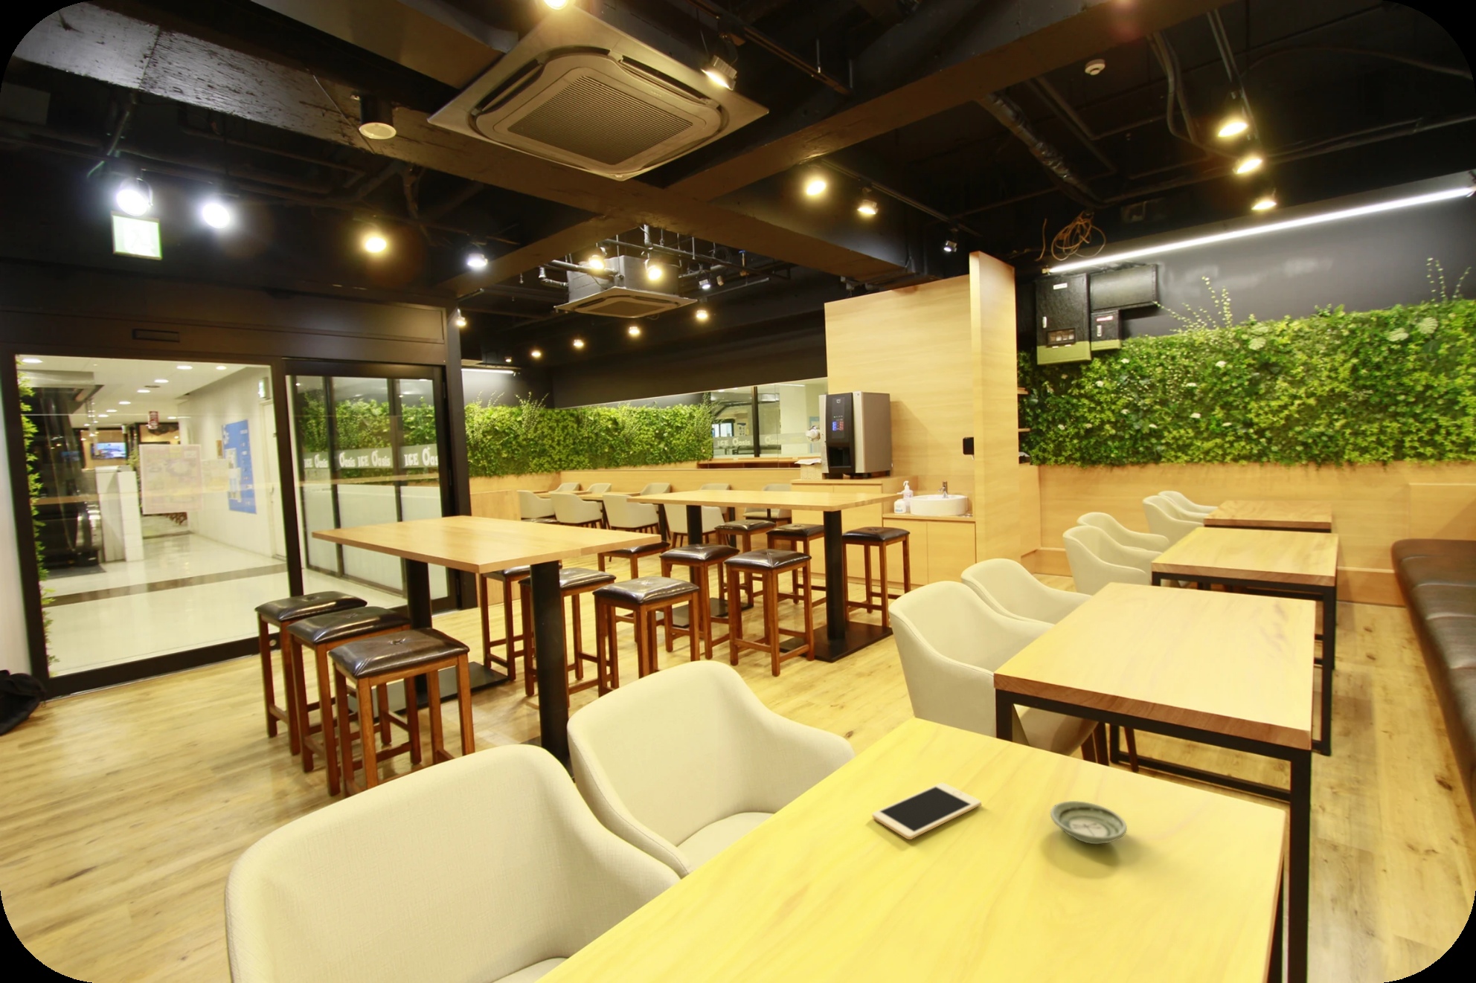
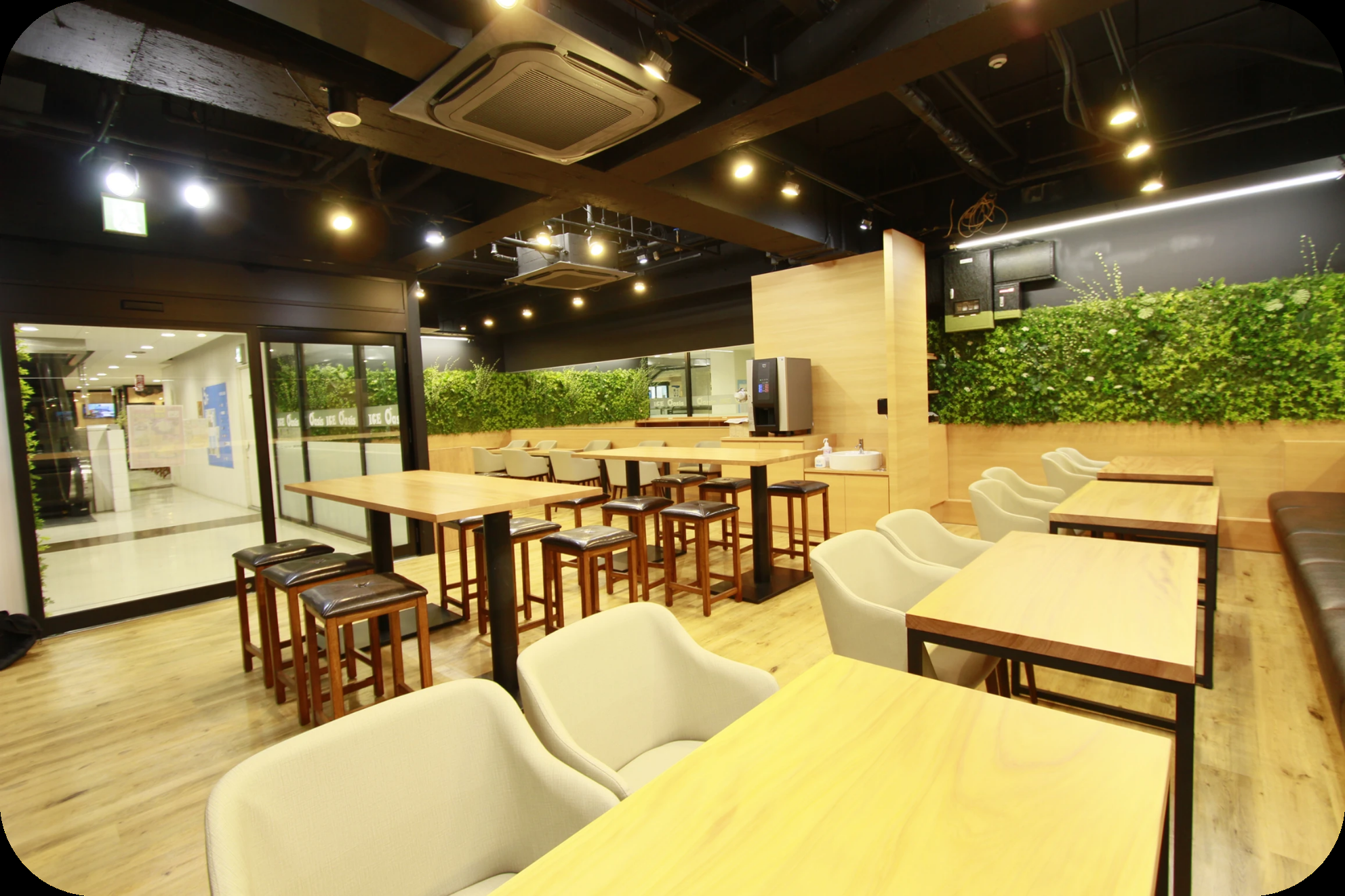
- saucer (1088, 825)
- cell phone (927, 809)
